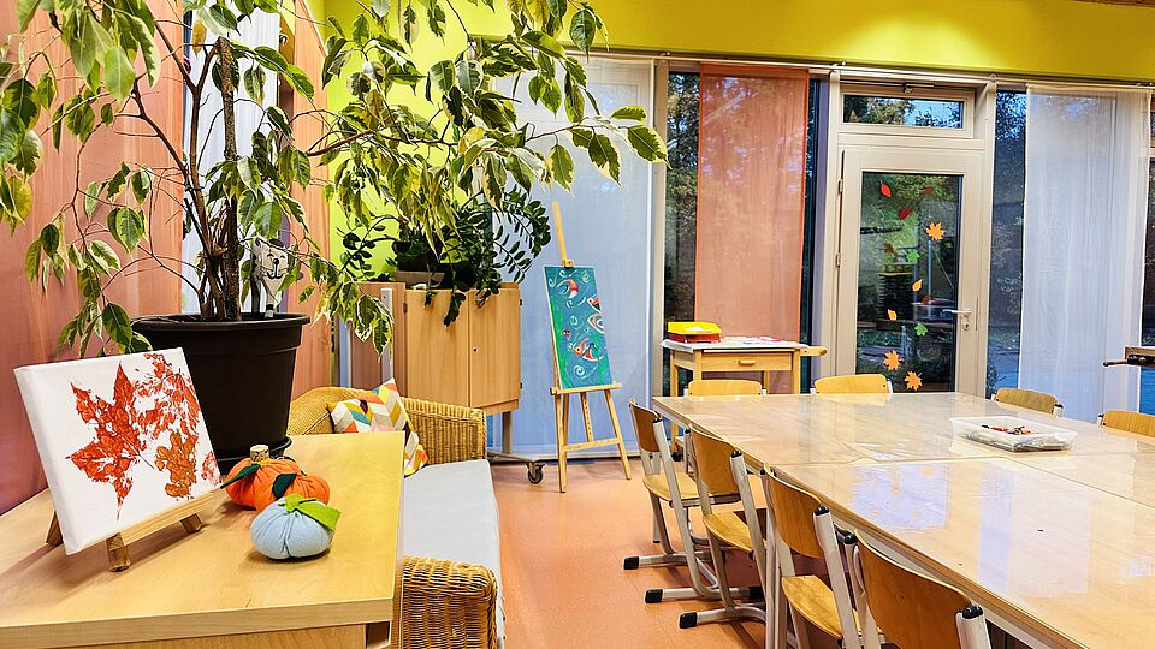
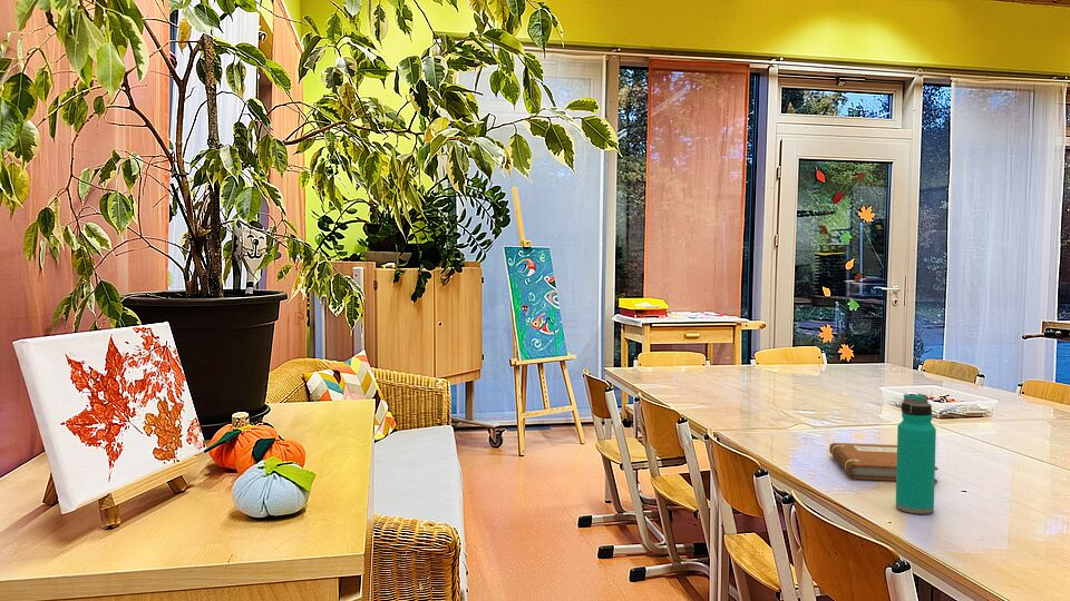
+ notebook (878, 460)
+ water bottle (915, 451)
